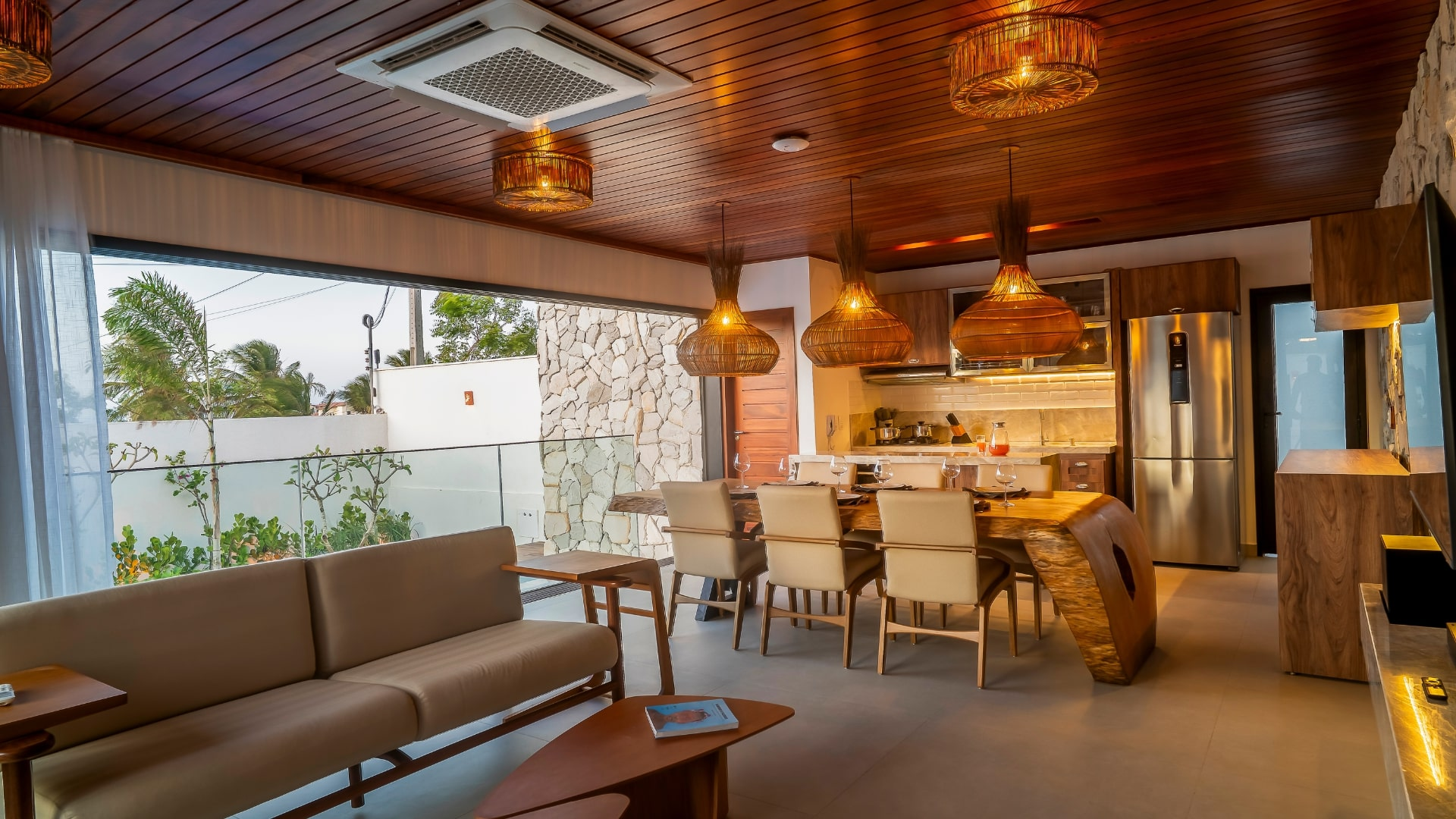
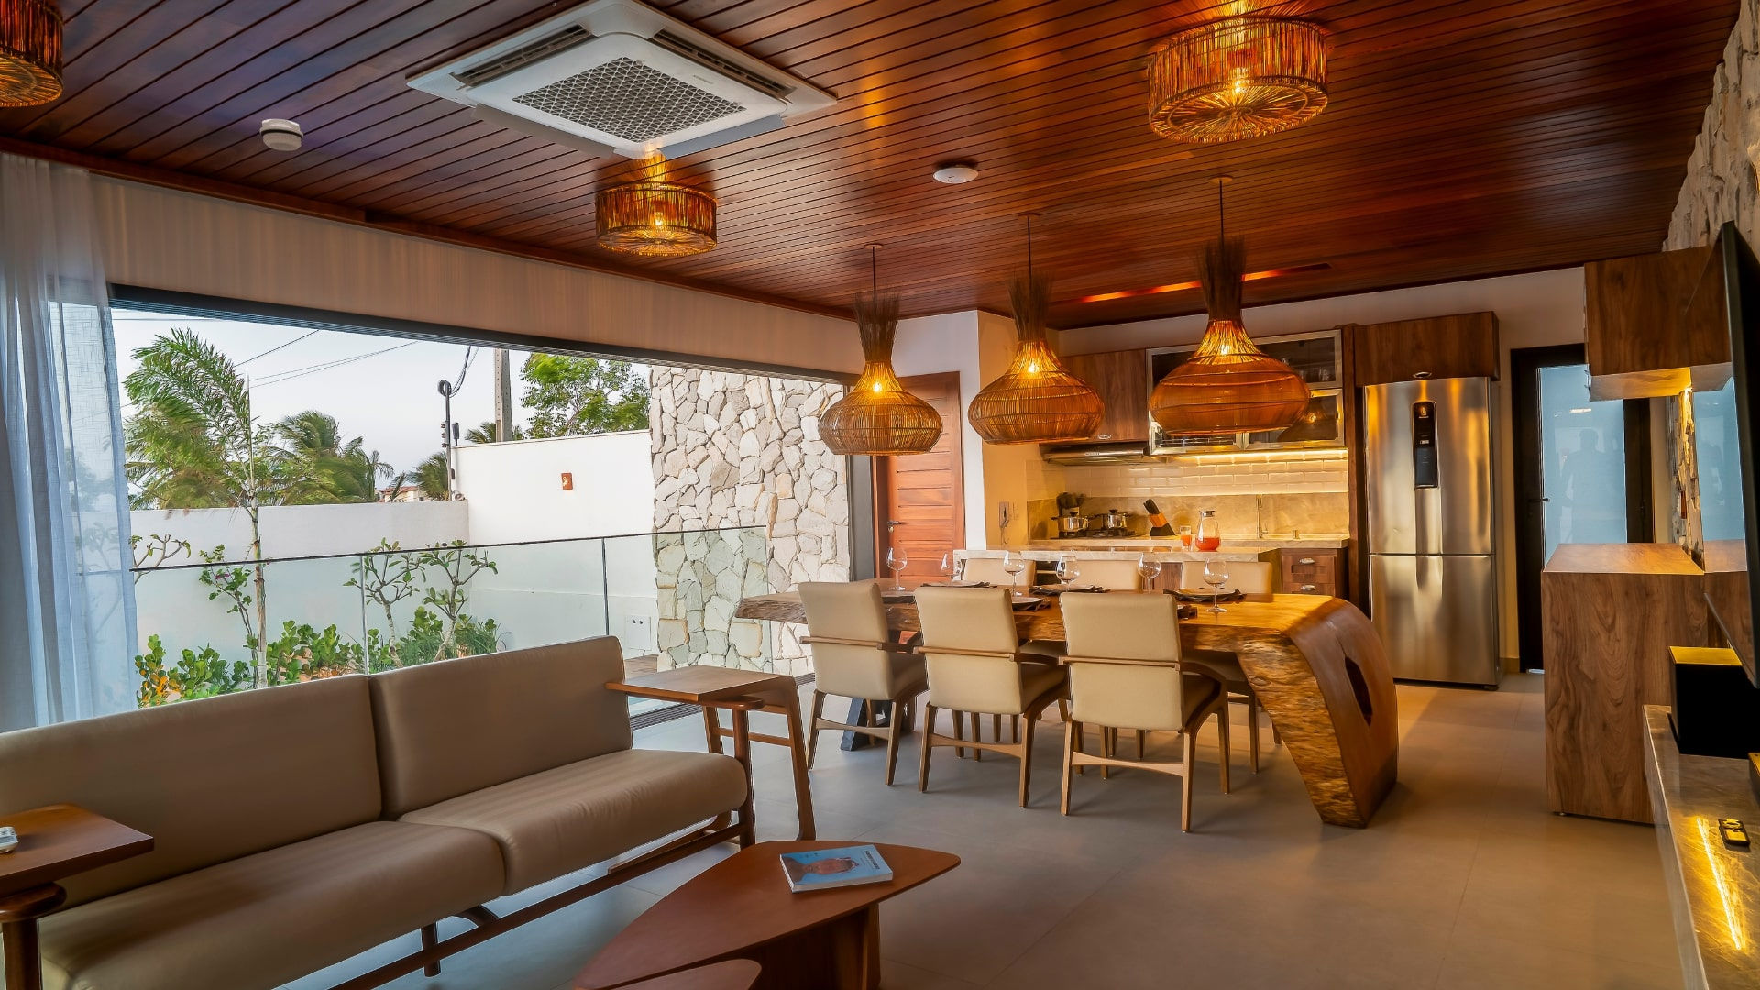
+ smoke detector (282, 134)
